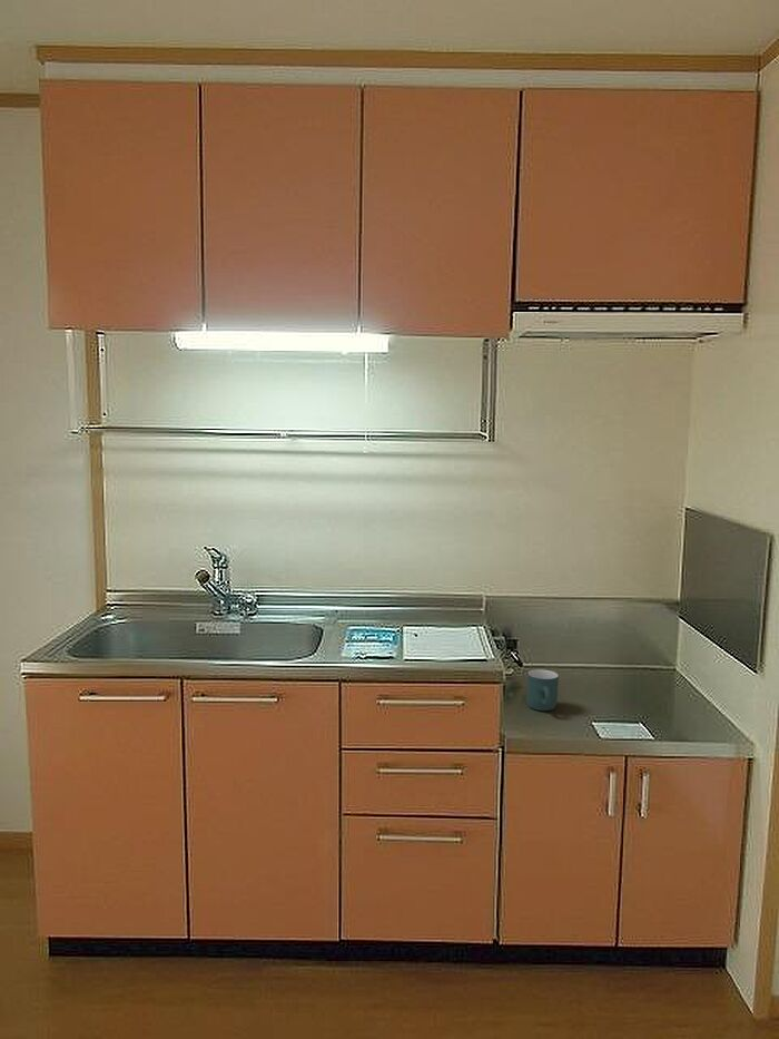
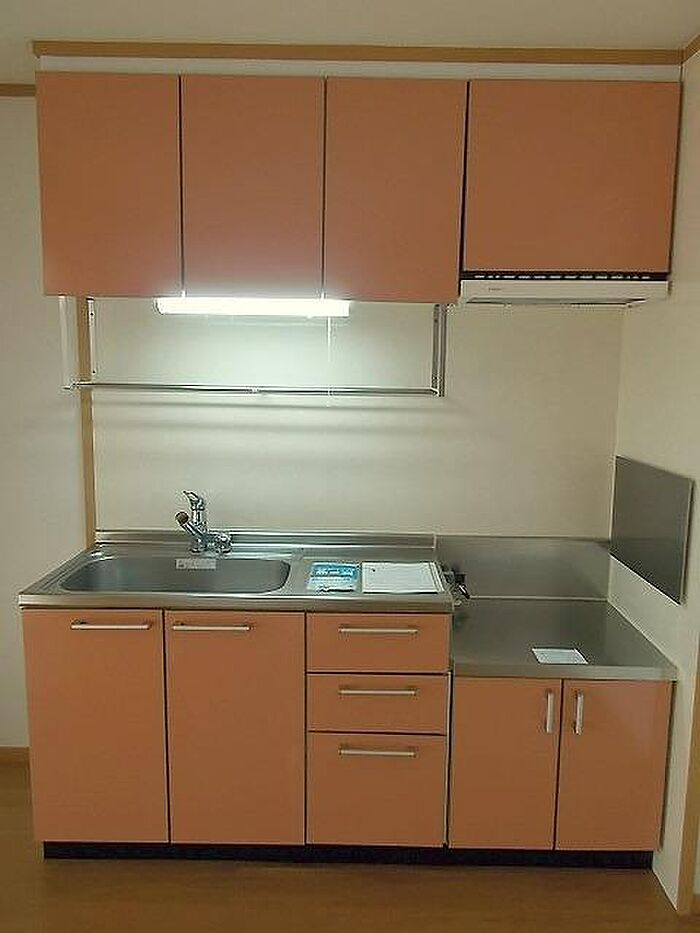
- mug (545, 692)
